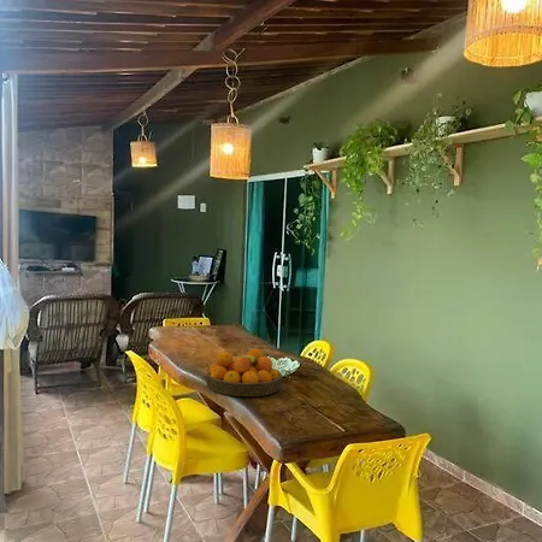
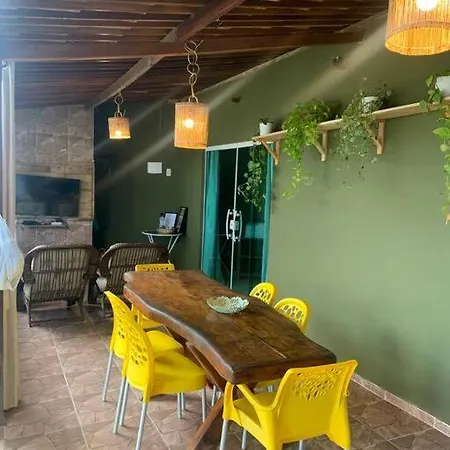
- fruit bowl (245, 367)
